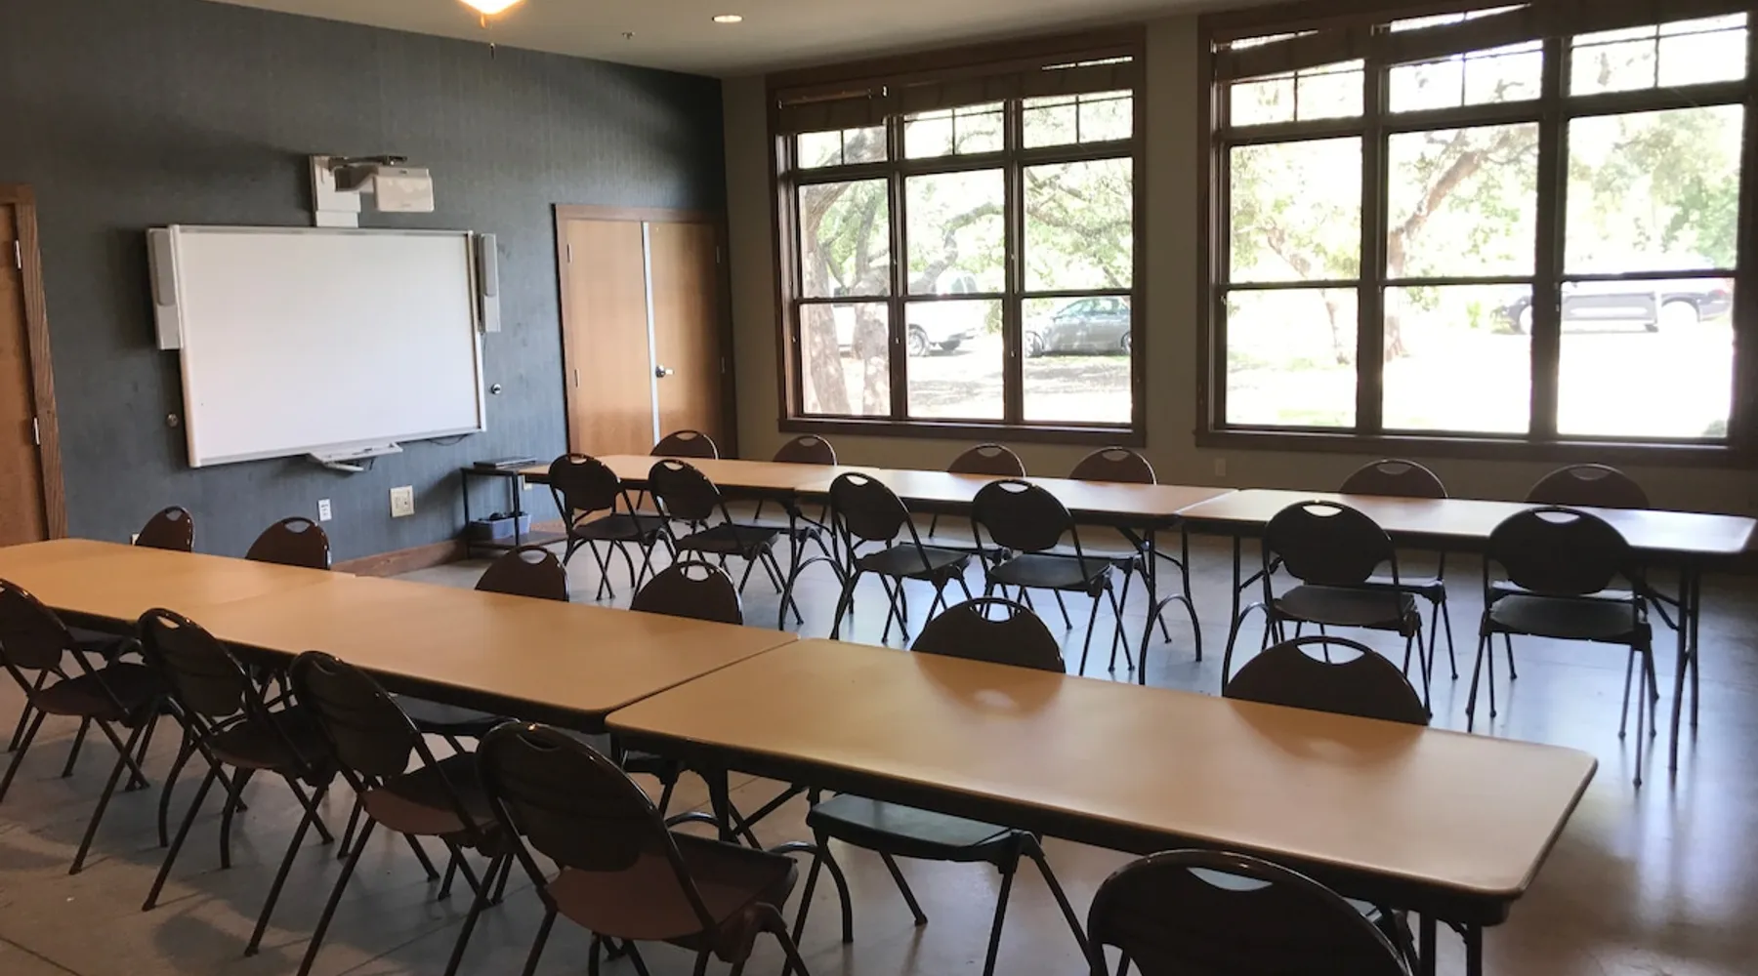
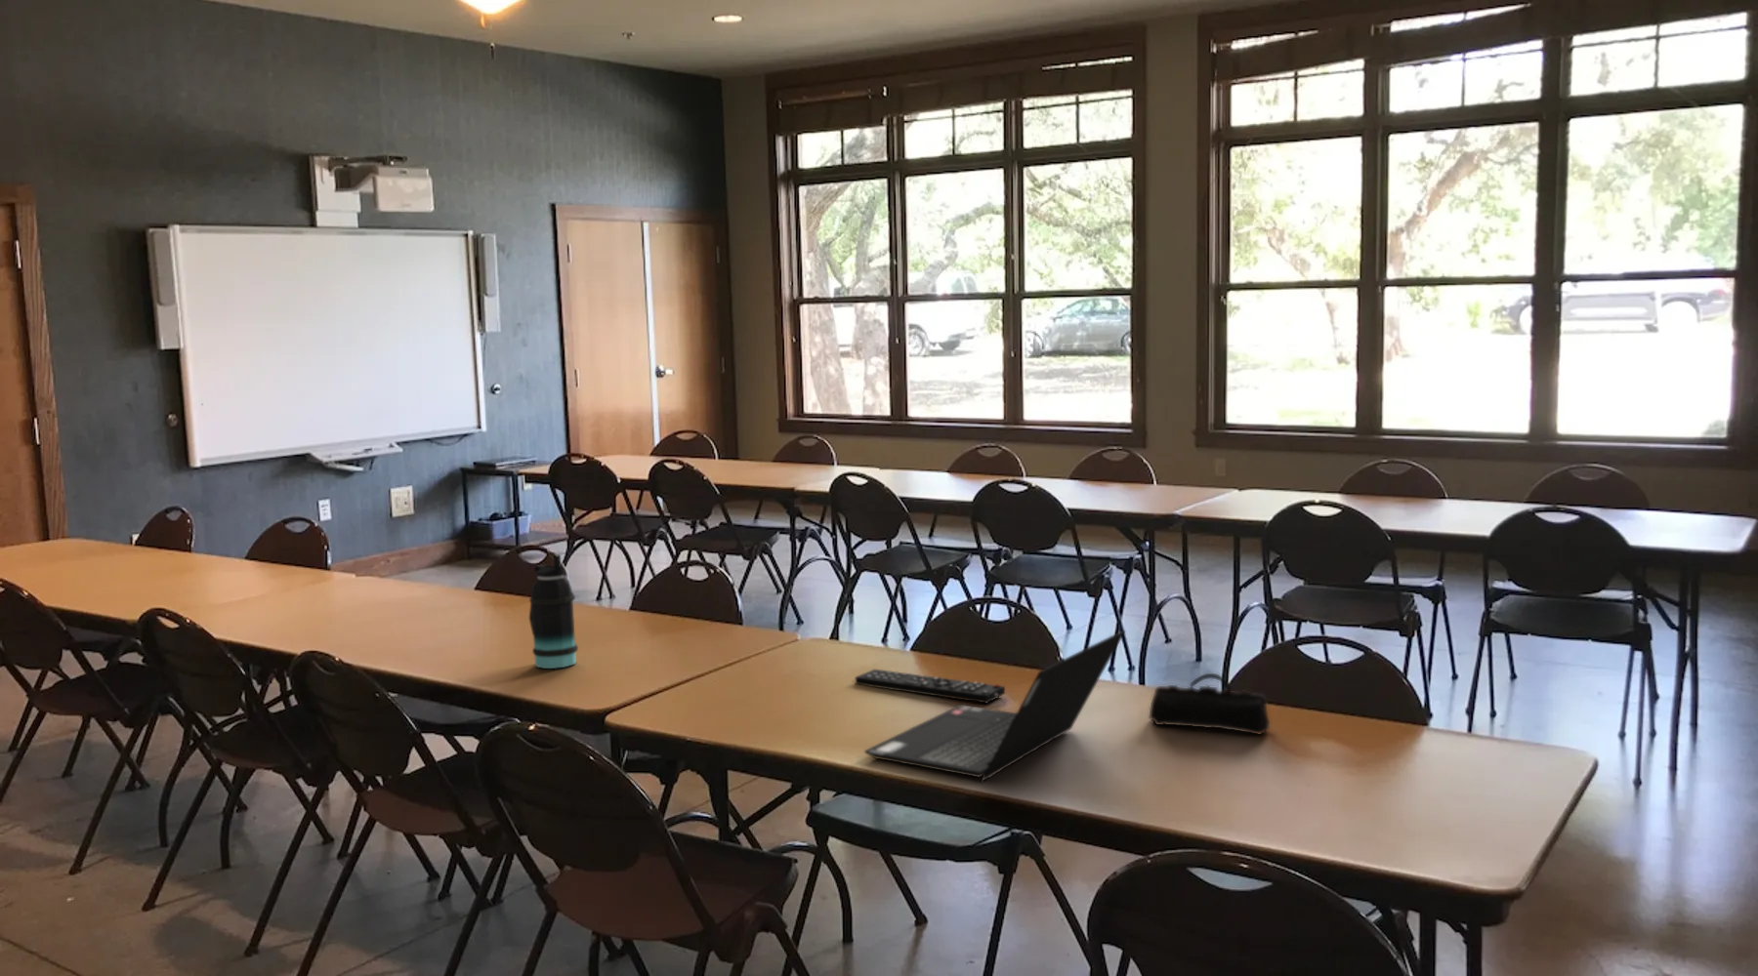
+ bottle (548, 608)
+ pencil case (1208, 700)
+ remote control (928, 684)
+ laptop computer (996, 709)
